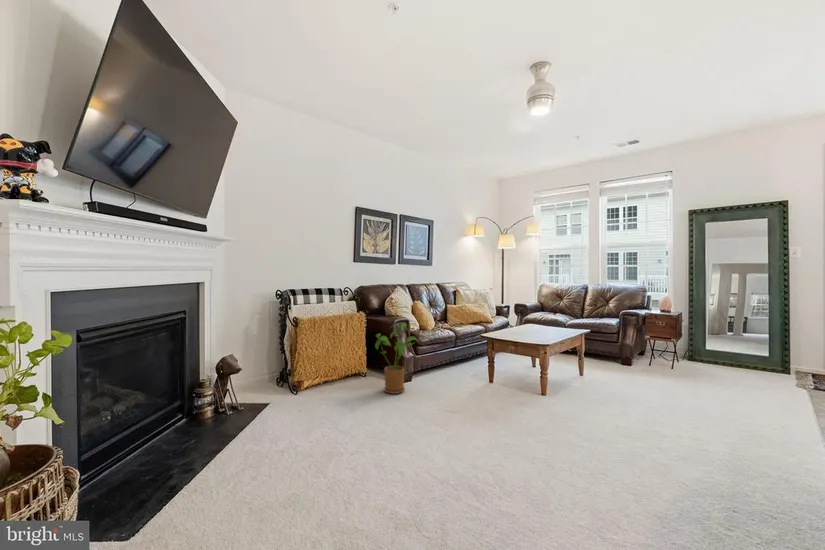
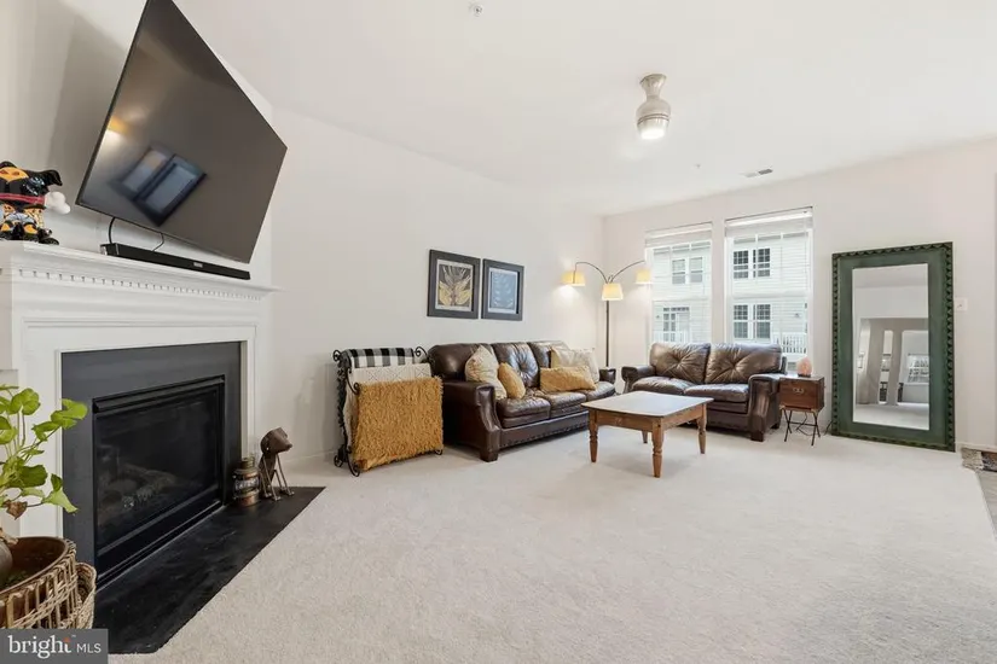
- house plant (398, 357)
